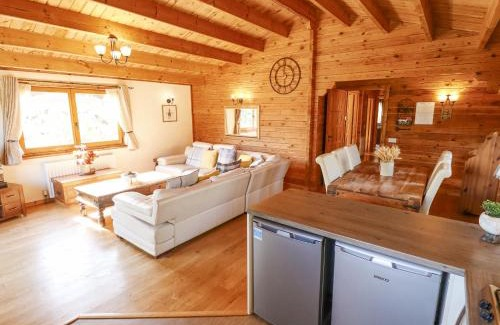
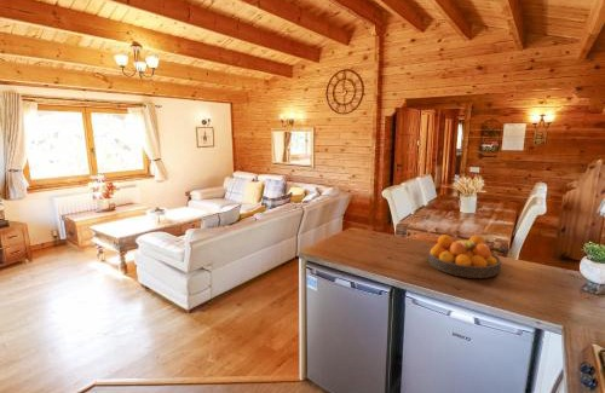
+ fruit bowl (463, 250)
